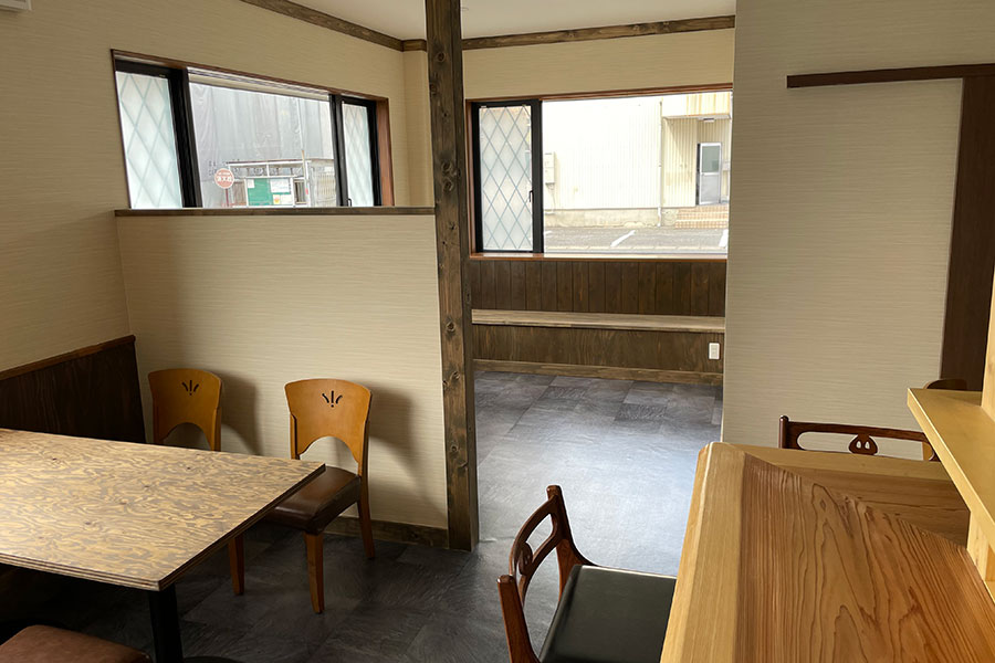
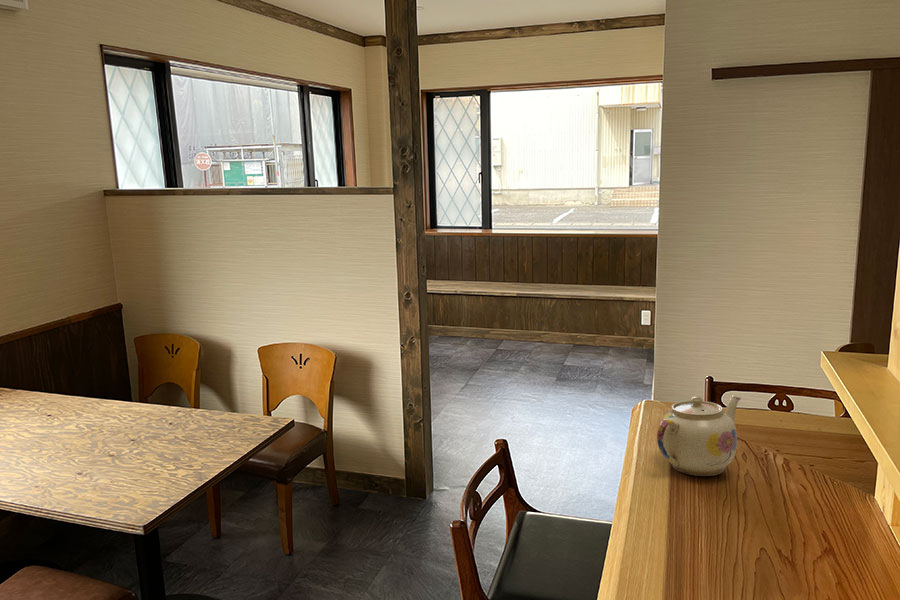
+ teapot (698, 430)
